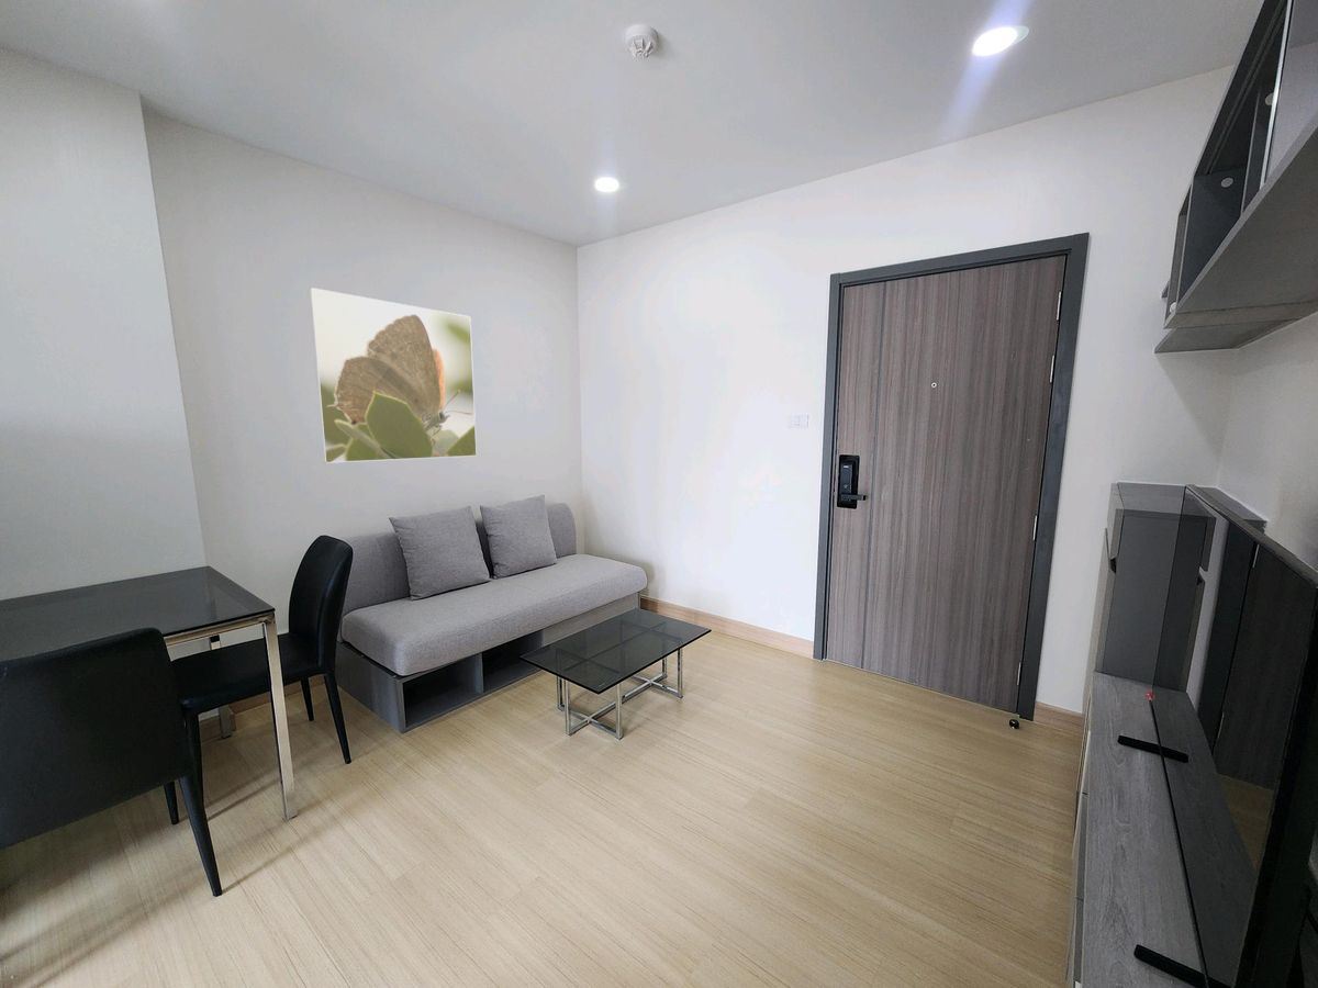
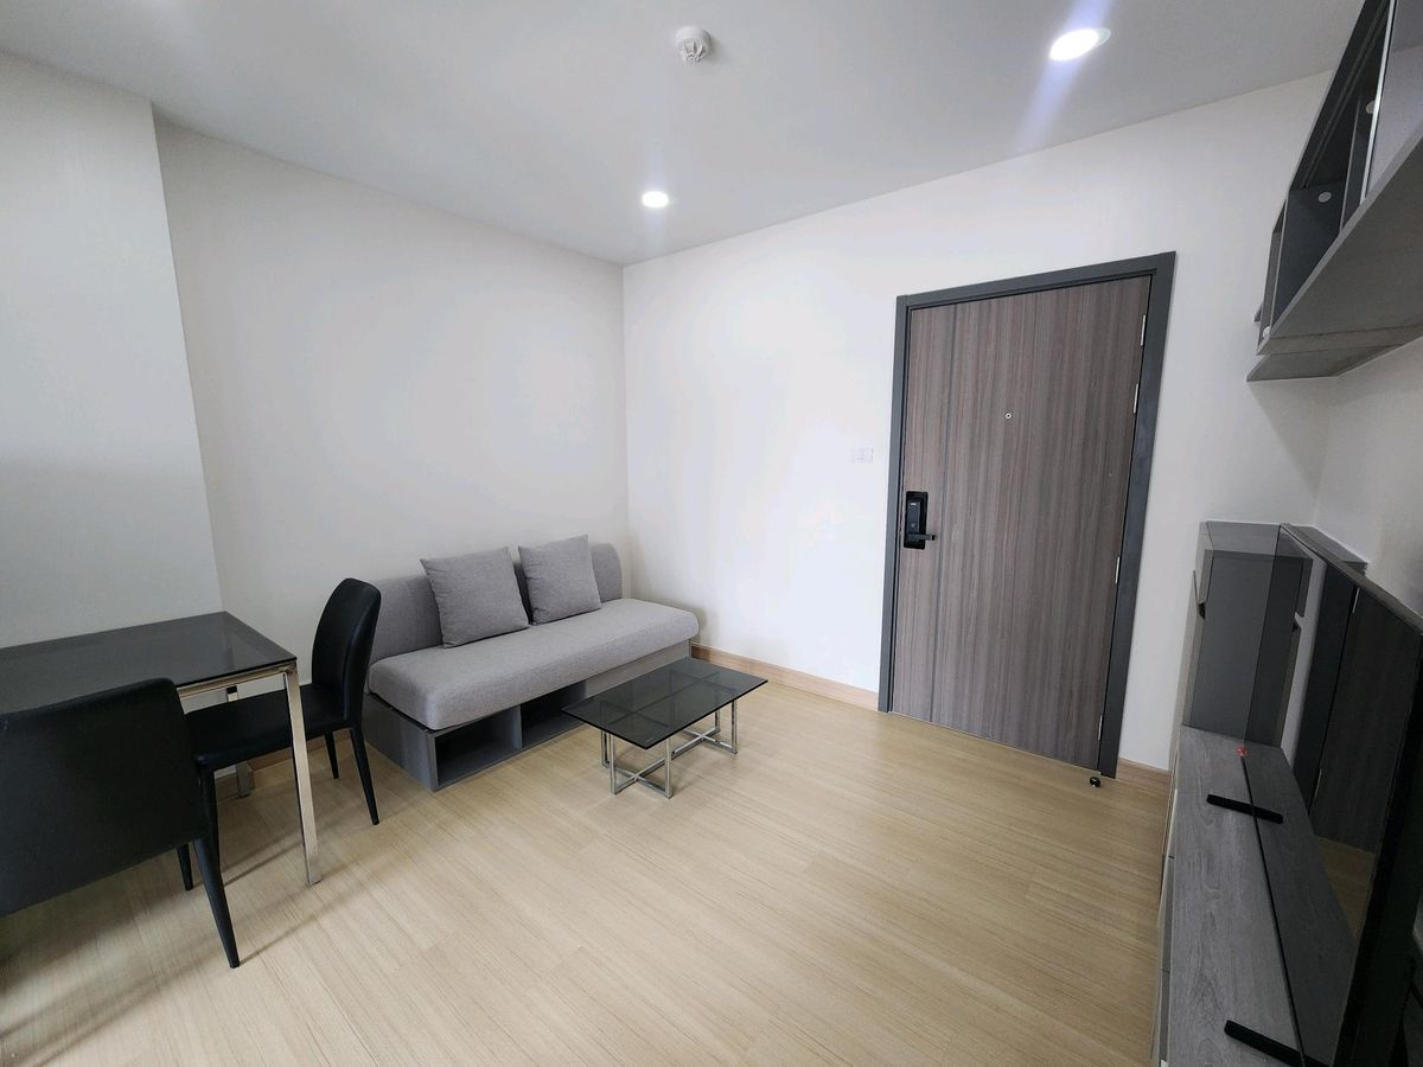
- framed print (403, 382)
